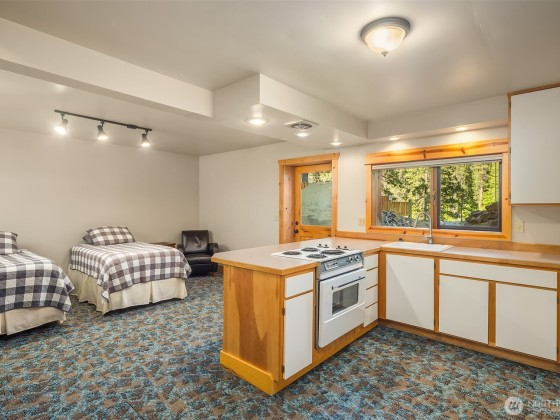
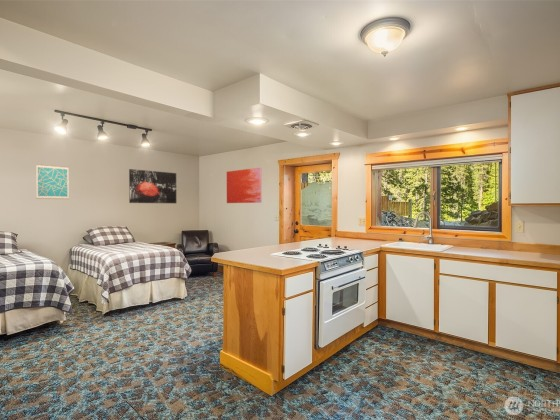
+ wall art (154, 187)
+ wall art (53, 182)
+ wall art (243, 186)
